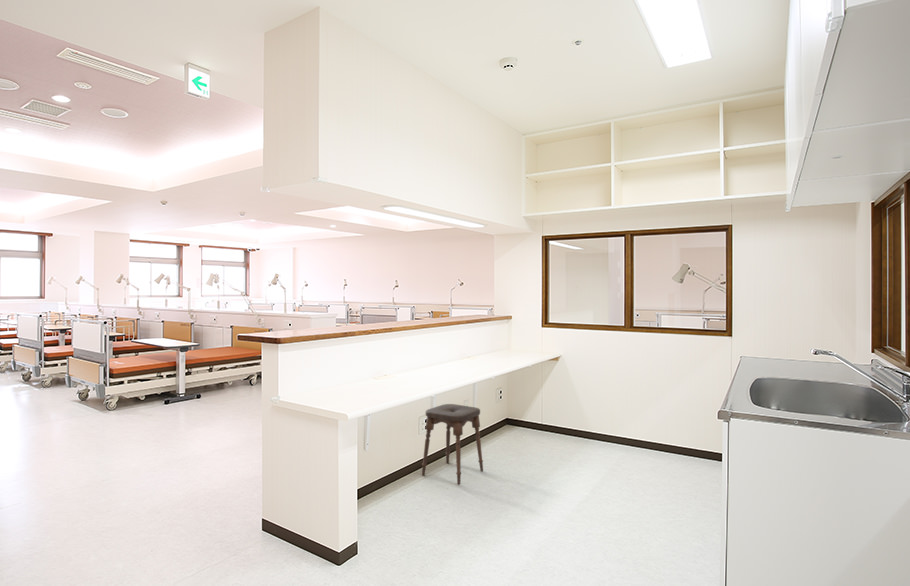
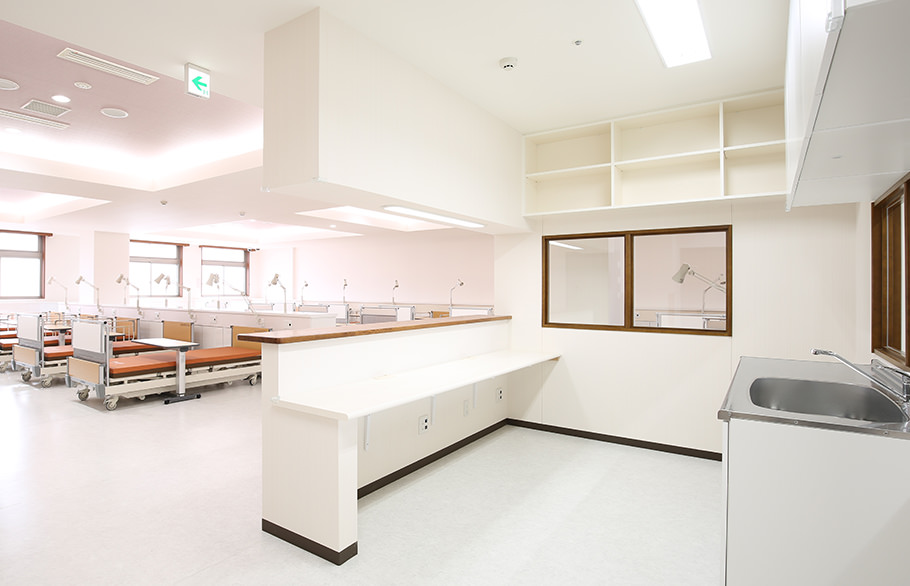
- stool (449, 441)
